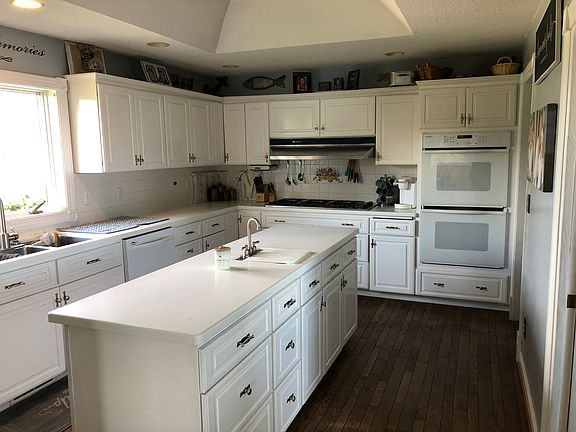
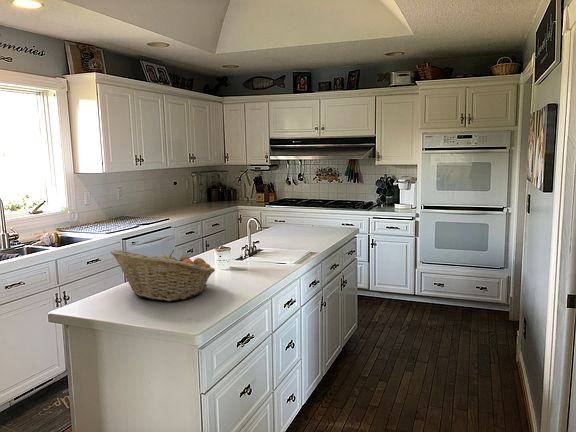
+ fruit basket (163, 269)
